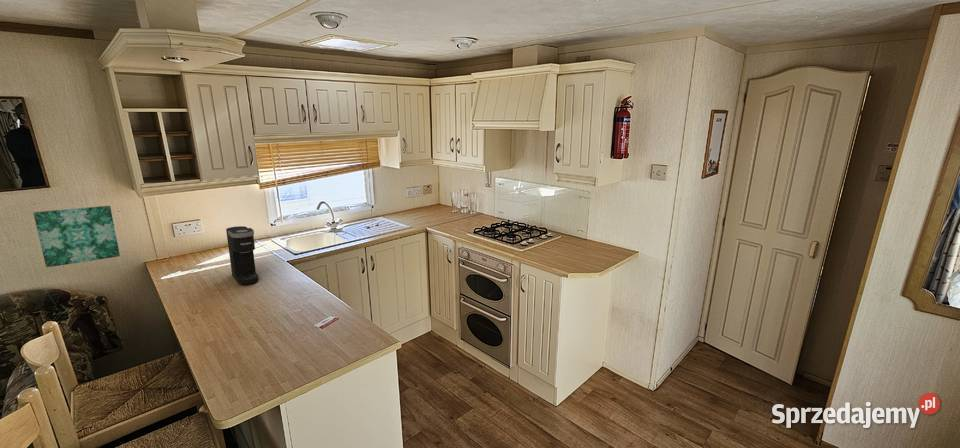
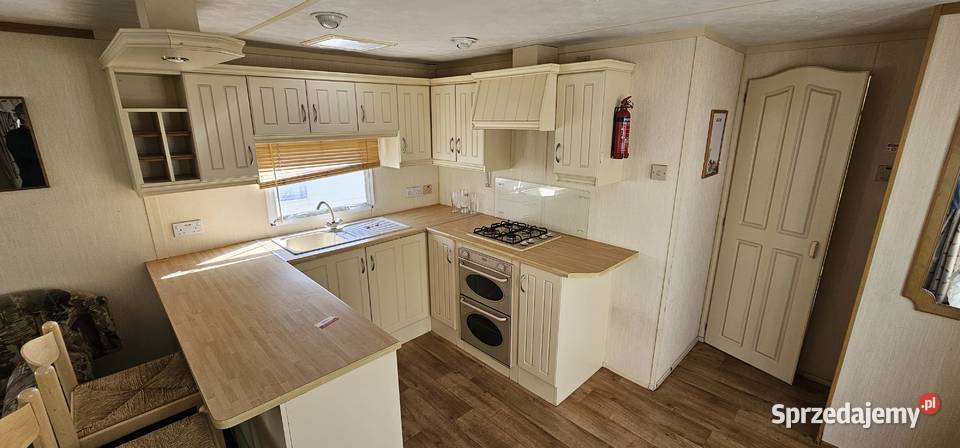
- coffee maker (242, 253)
- wall art (79, 235)
